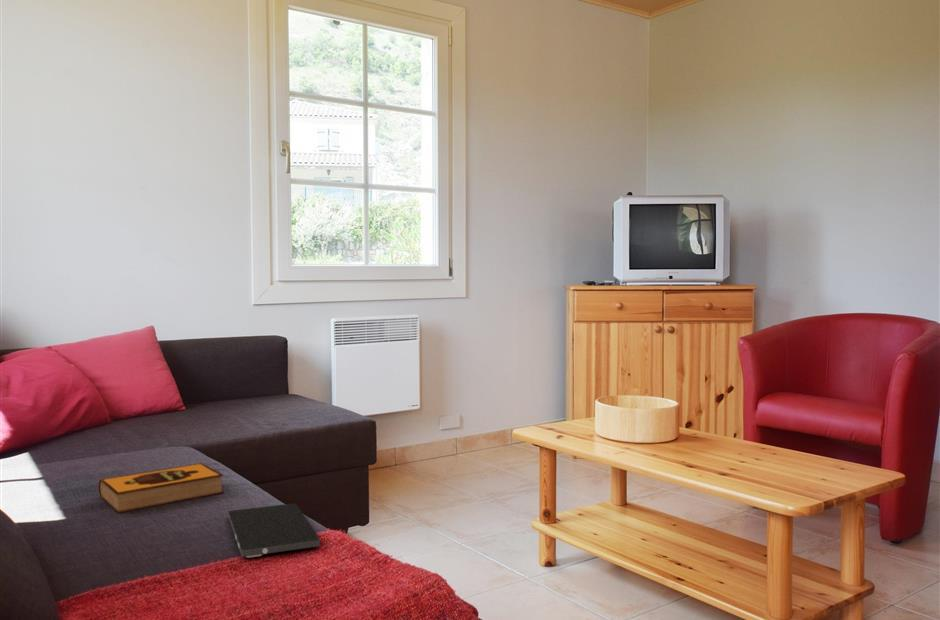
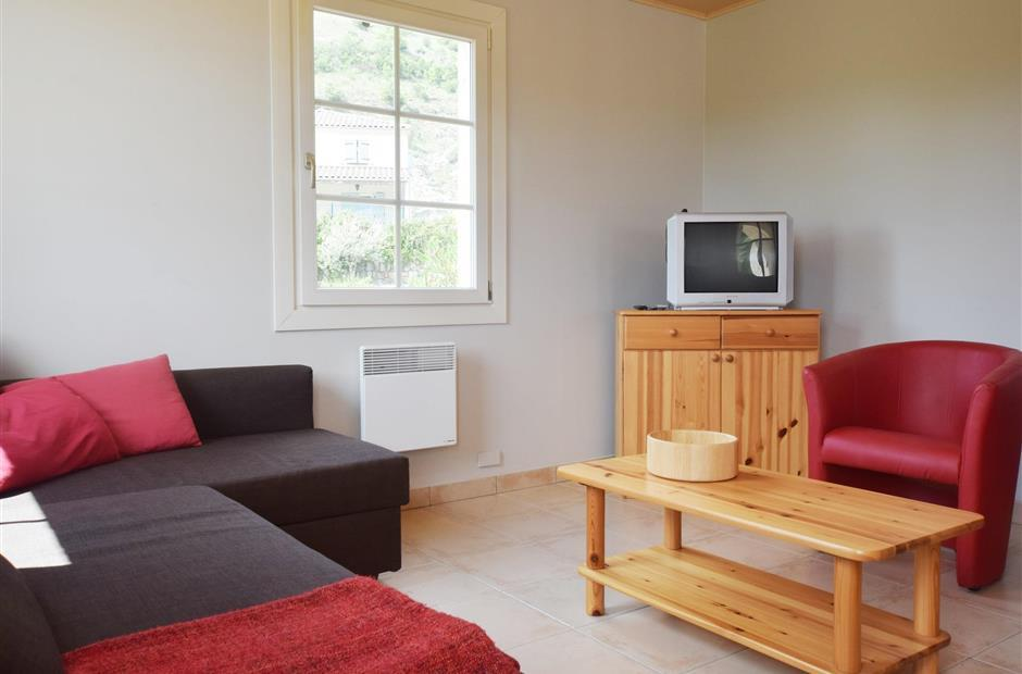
- hardback book (161, 485)
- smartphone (271, 527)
